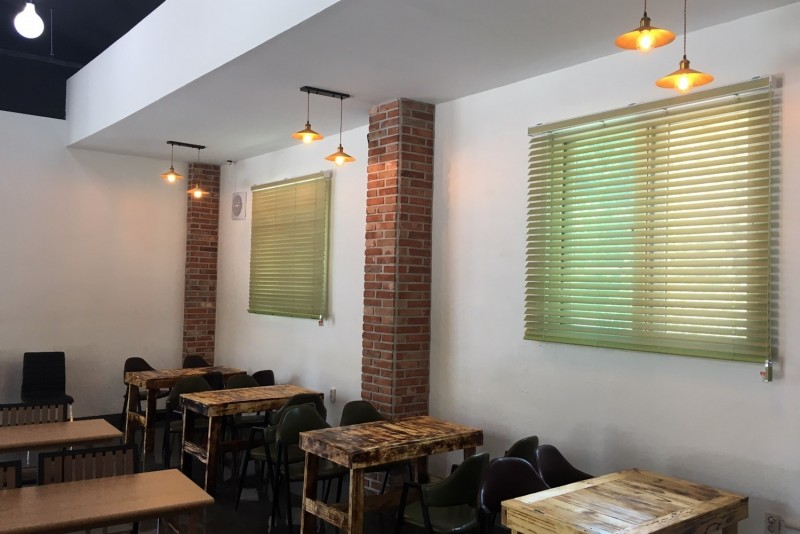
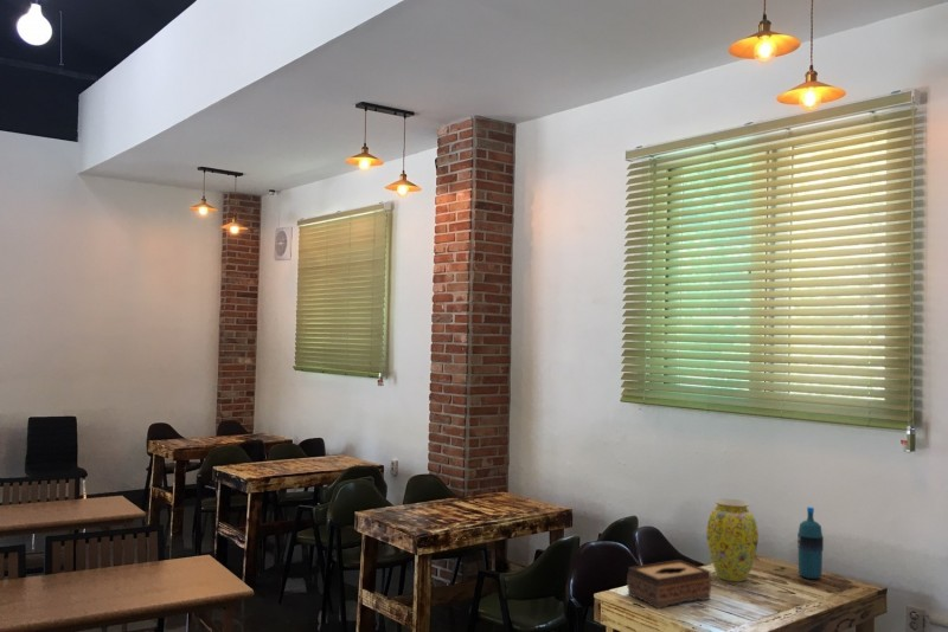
+ water bottle (809, 542)
+ tissue box (668, 582)
+ vase (731, 540)
